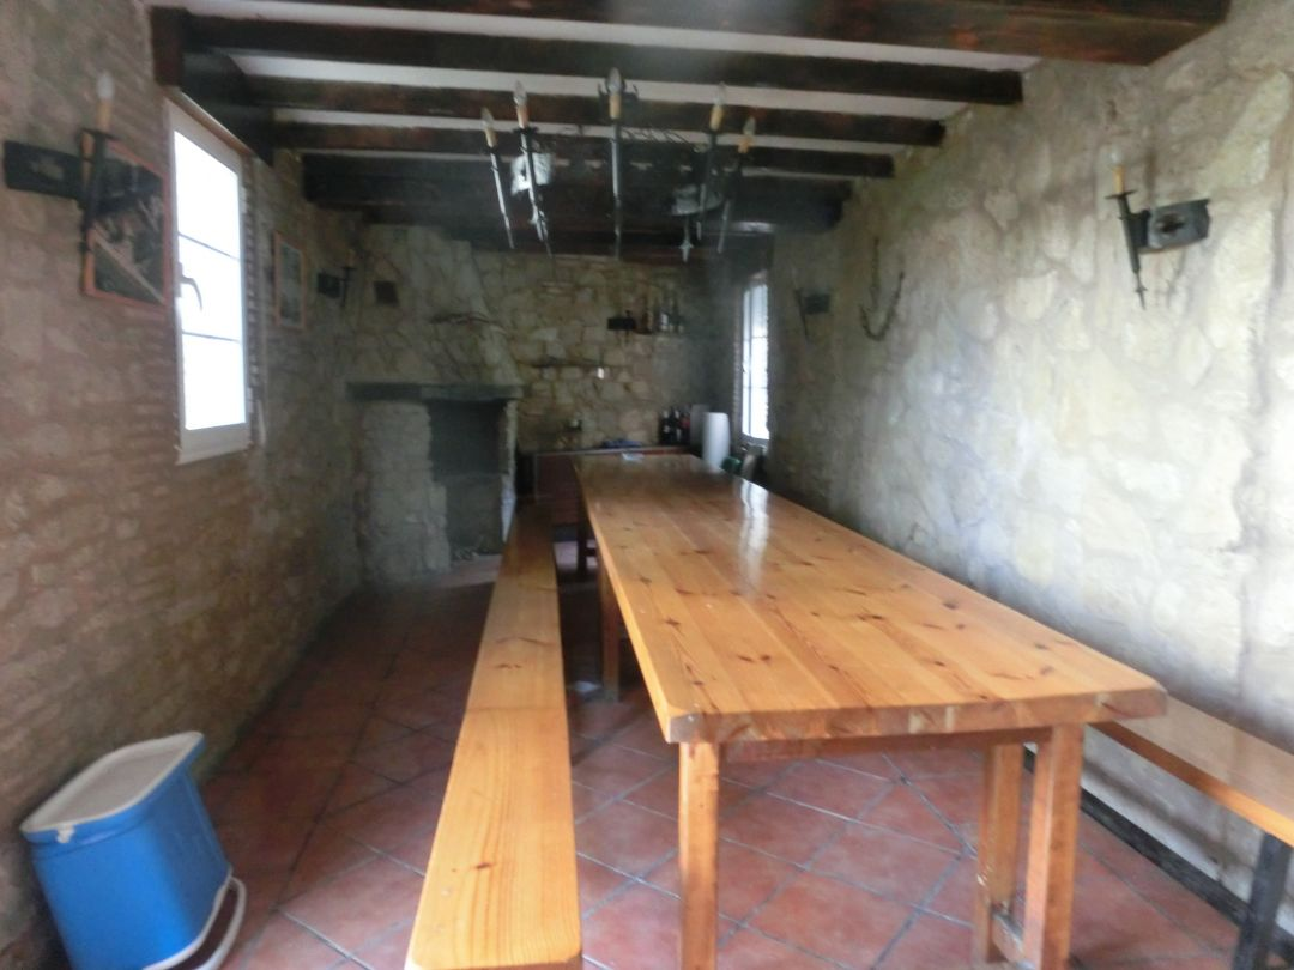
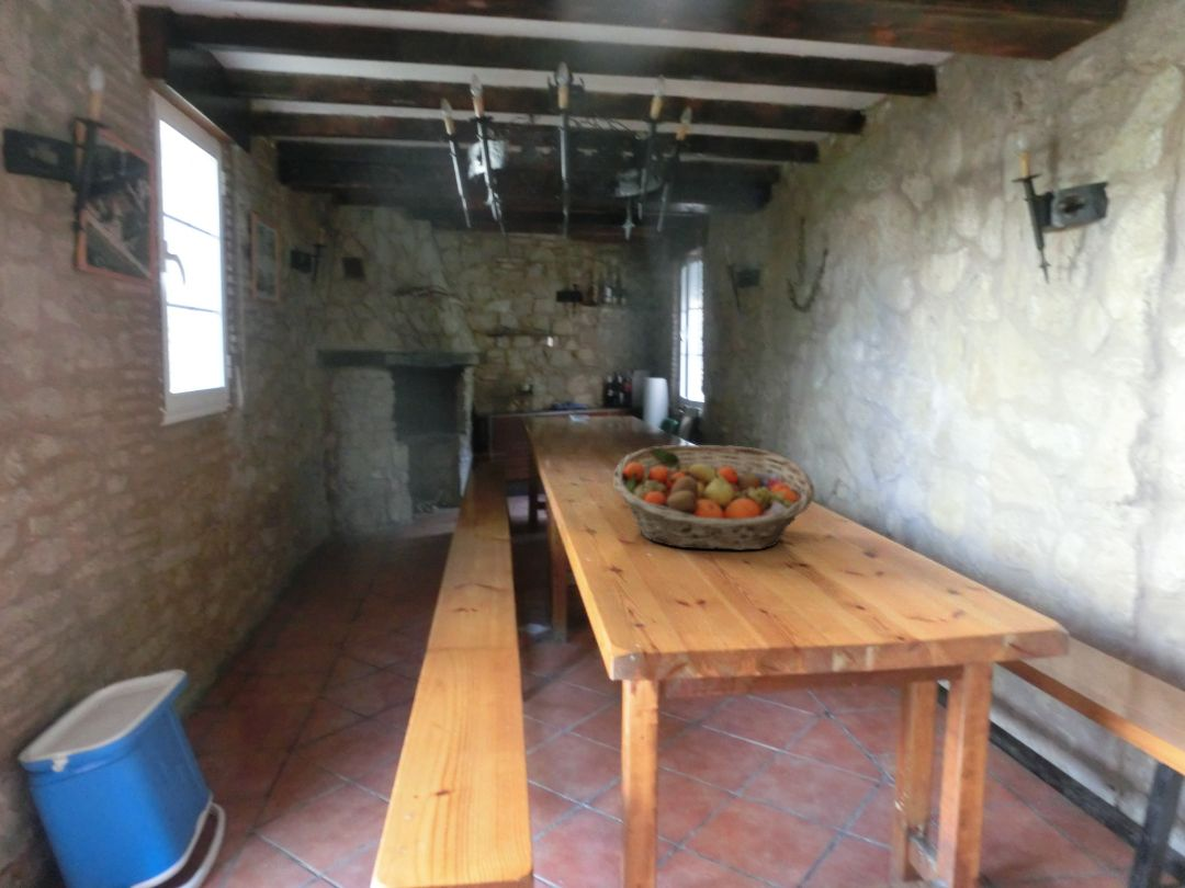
+ fruit basket (710, 493)
